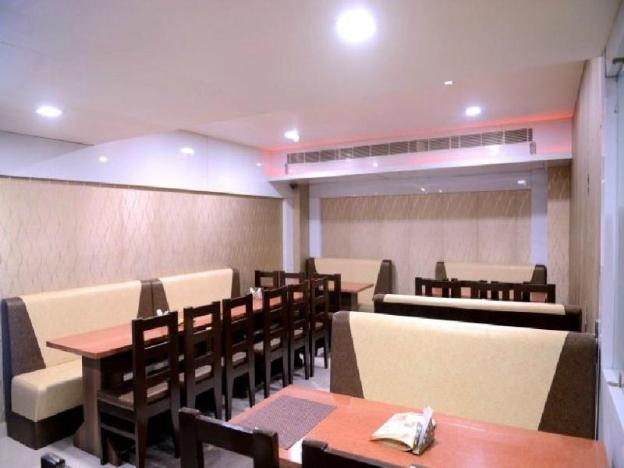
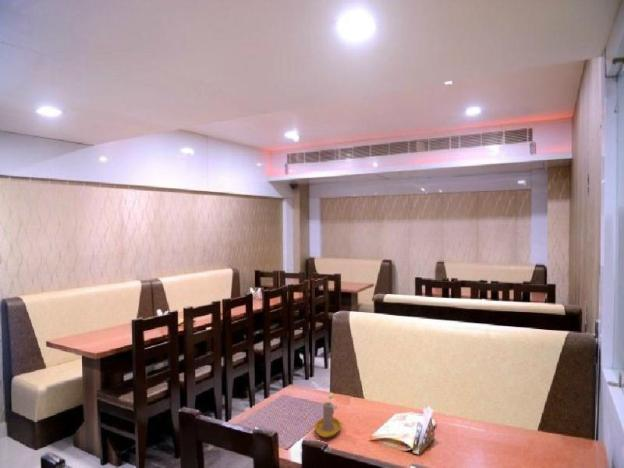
+ candle holder (328, 413)
